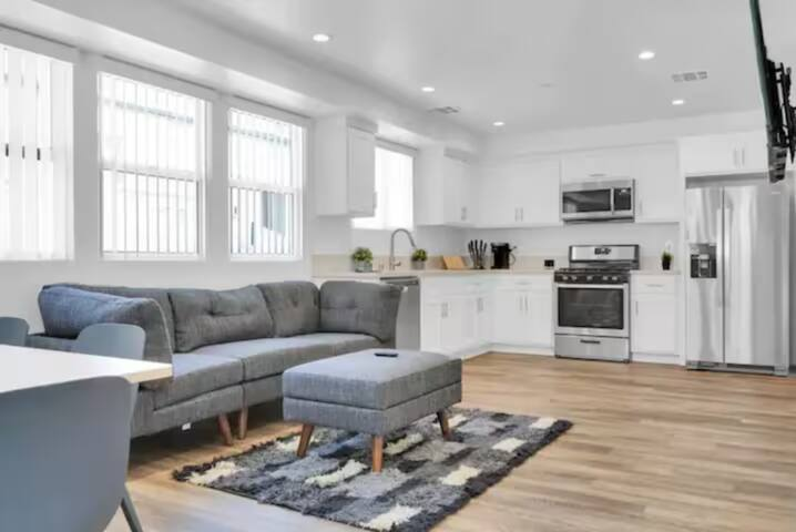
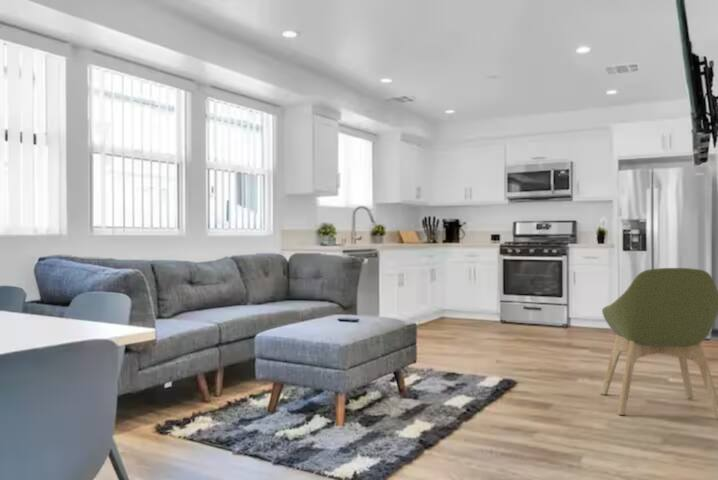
+ chair (659, 337)
